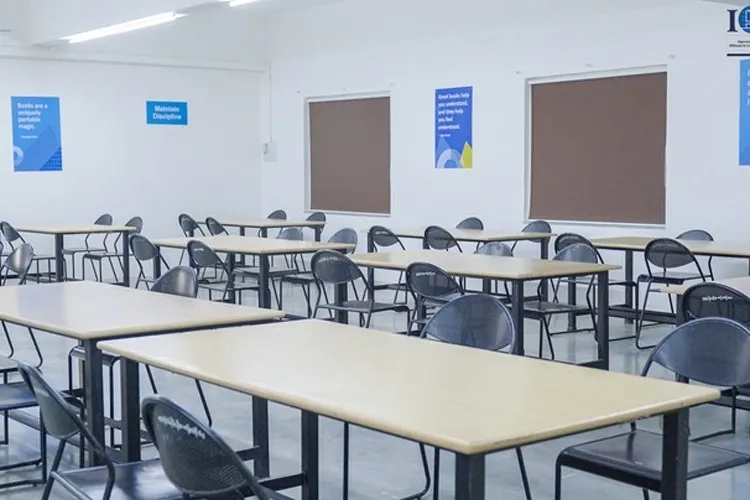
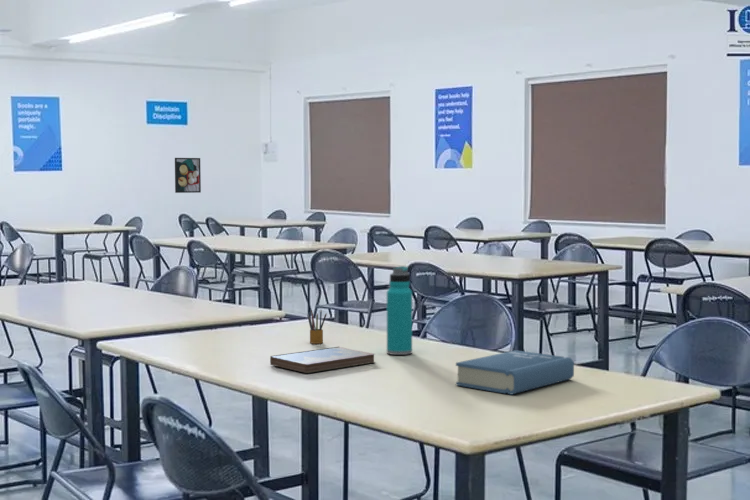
+ hardcover book (323, 359)
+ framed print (187, 175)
+ water bottle (399, 310)
+ book (515, 371)
+ pencil box (317, 326)
